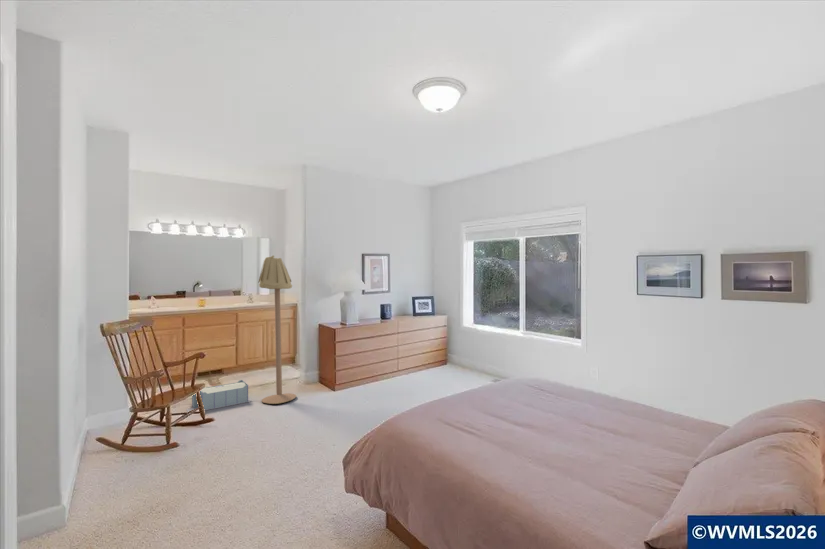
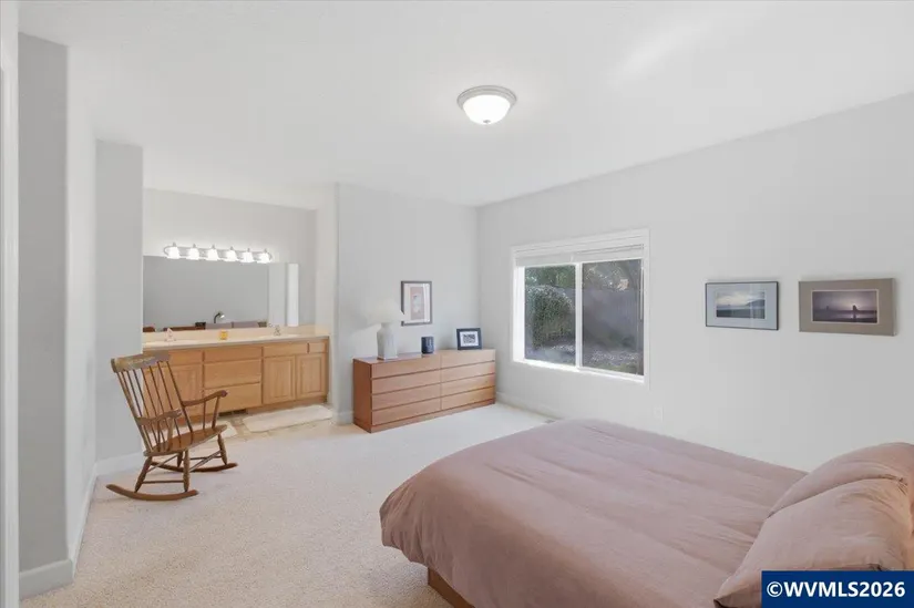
- storage bin (219, 395)
- floor lamp (276, 326)
